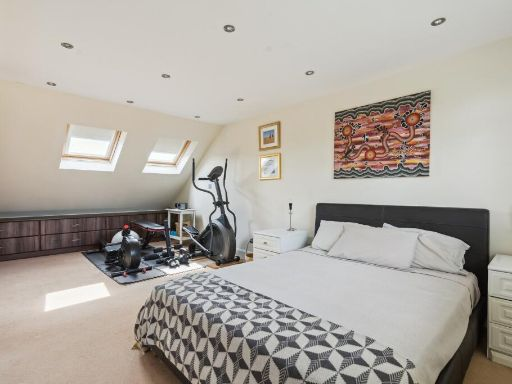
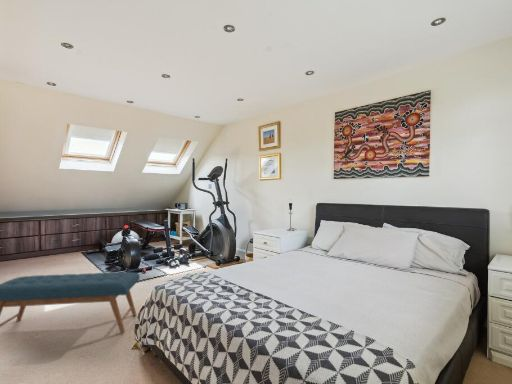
+ bench (68, 302)
